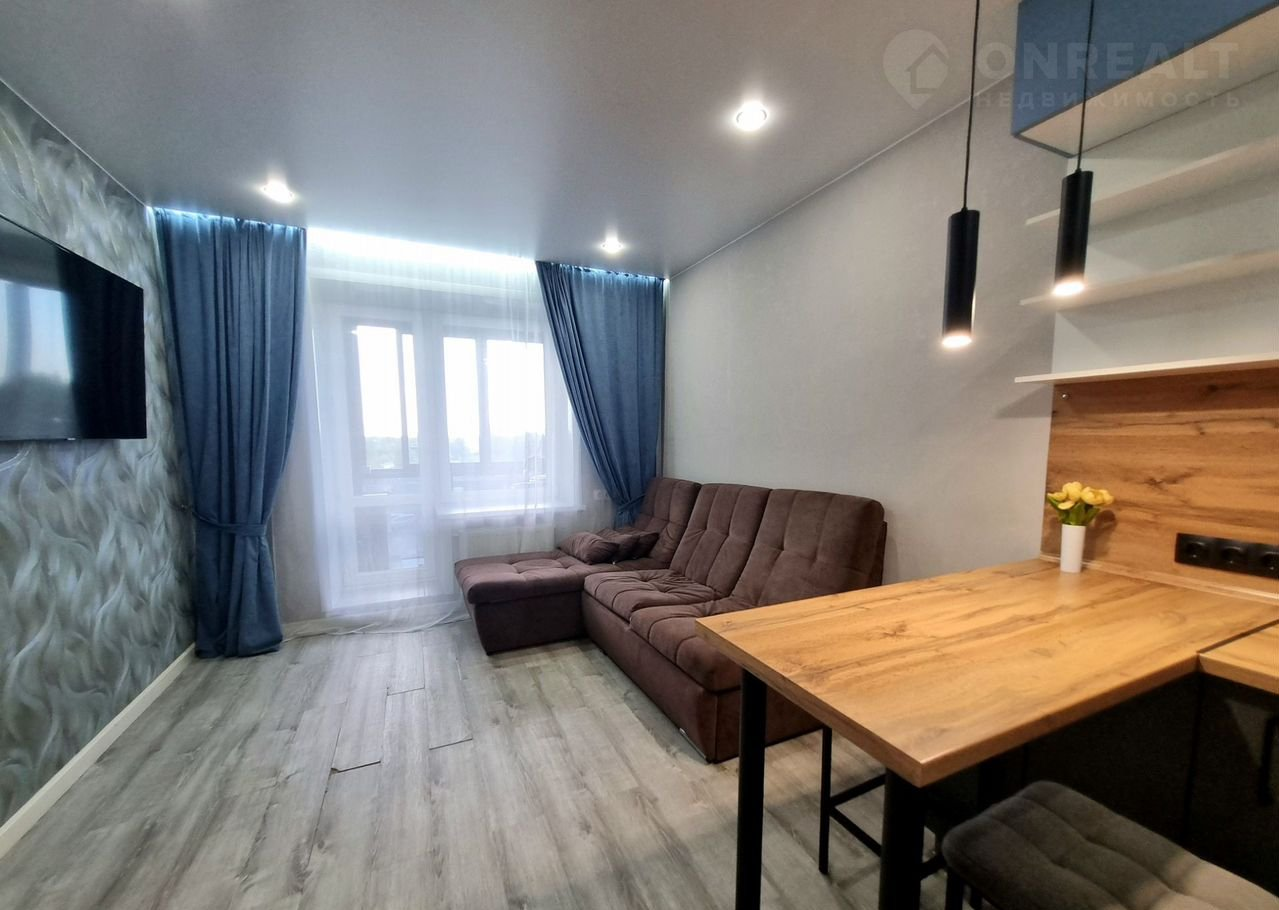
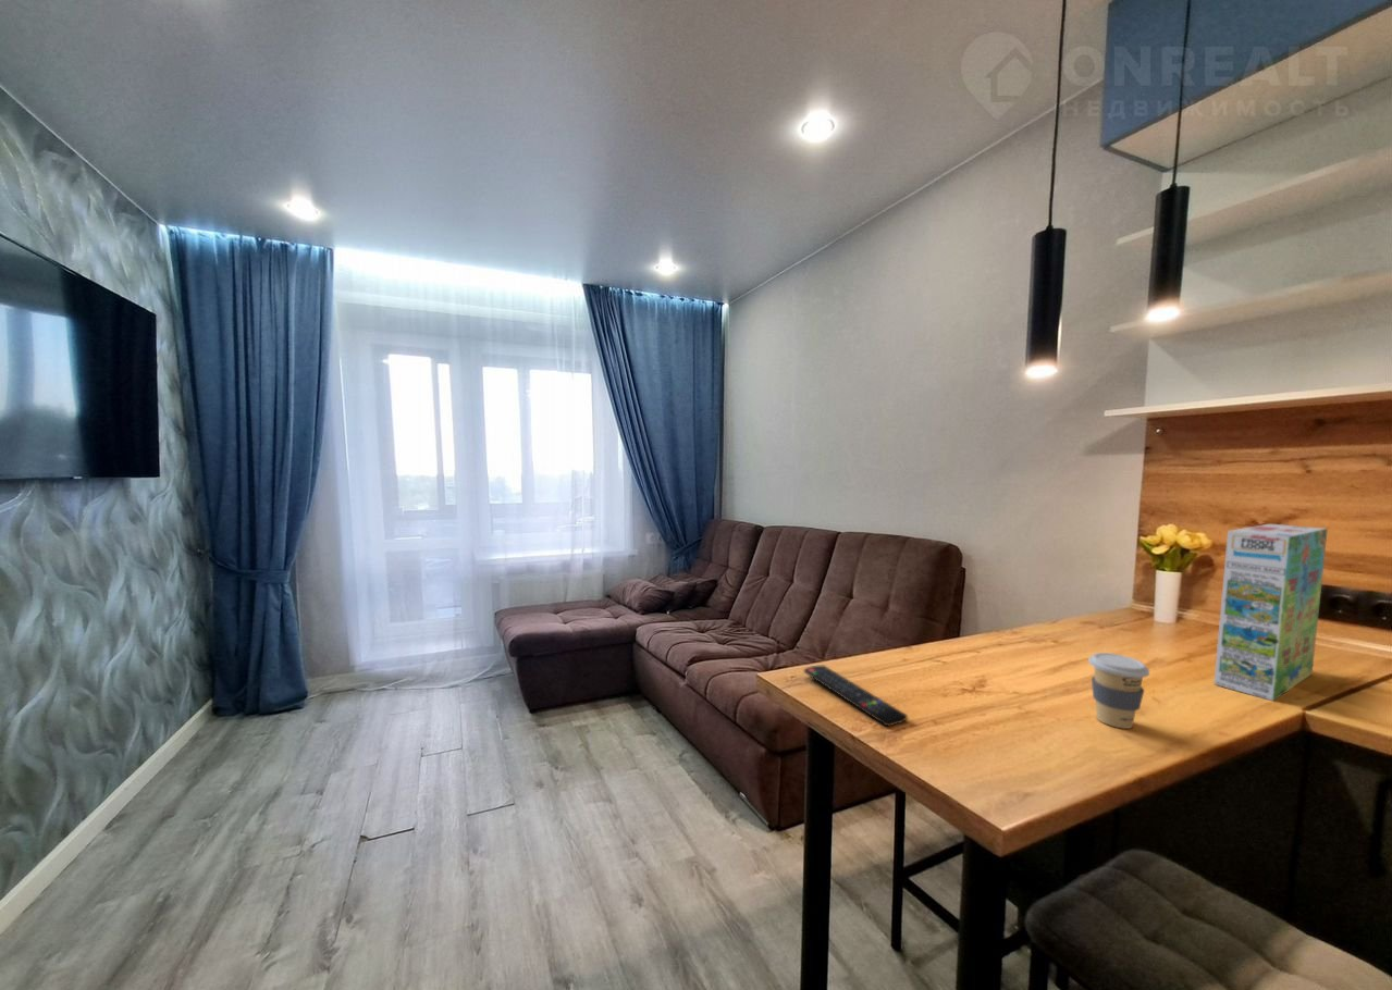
+ cereal box (1271, 605)
+ coffee cup (1116, 690)
+ remote control (849, 692)
